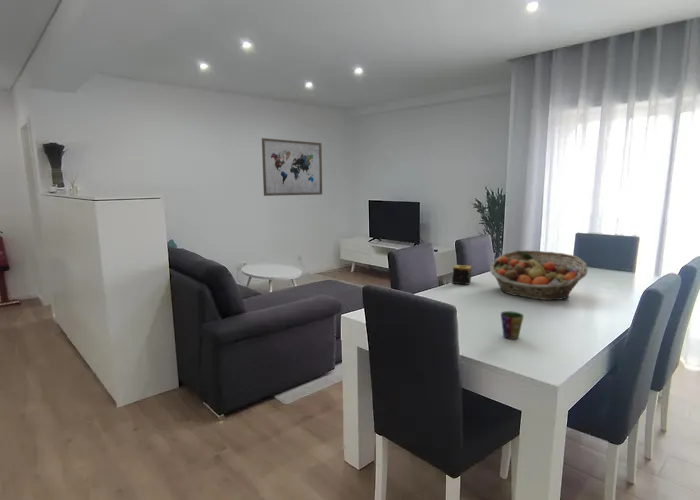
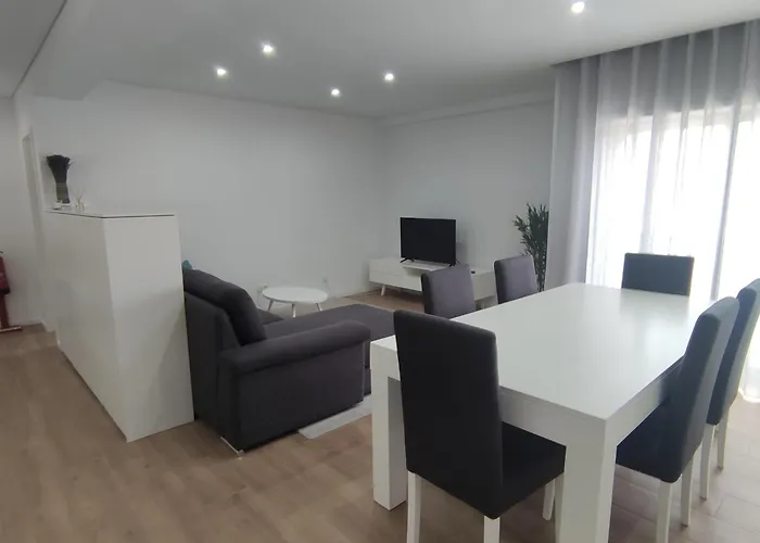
- cup (510, 326)
- wall art (293, 168)
- fruit basket (535, 273)
- candle (461, 274)
